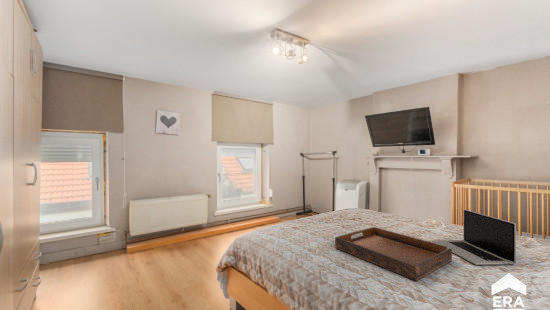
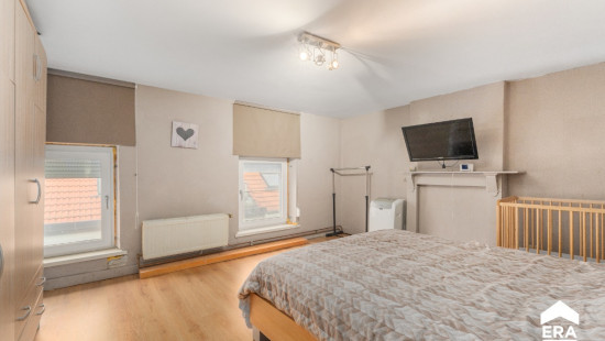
- laptop (469, 234)
- serving tray (390, 247)
